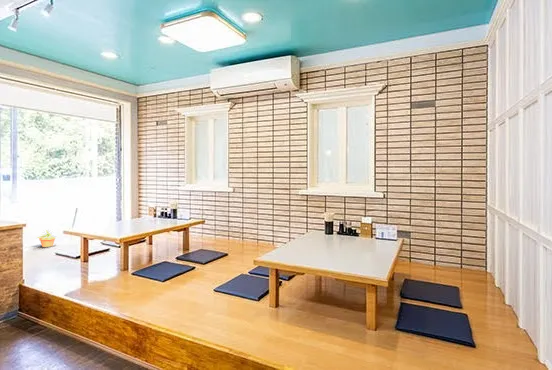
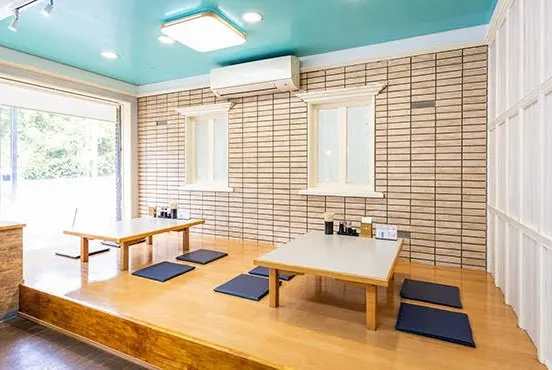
- potted plant (48, 237)
